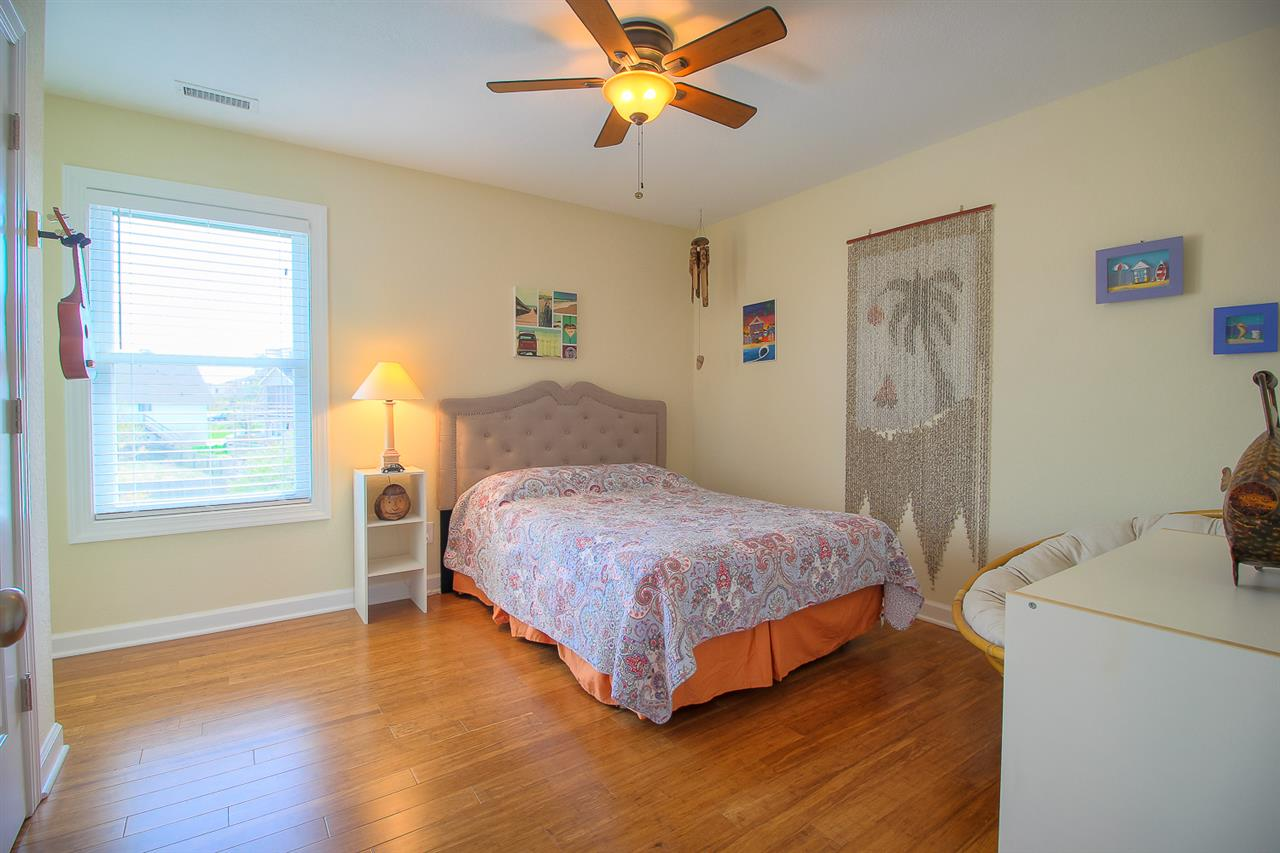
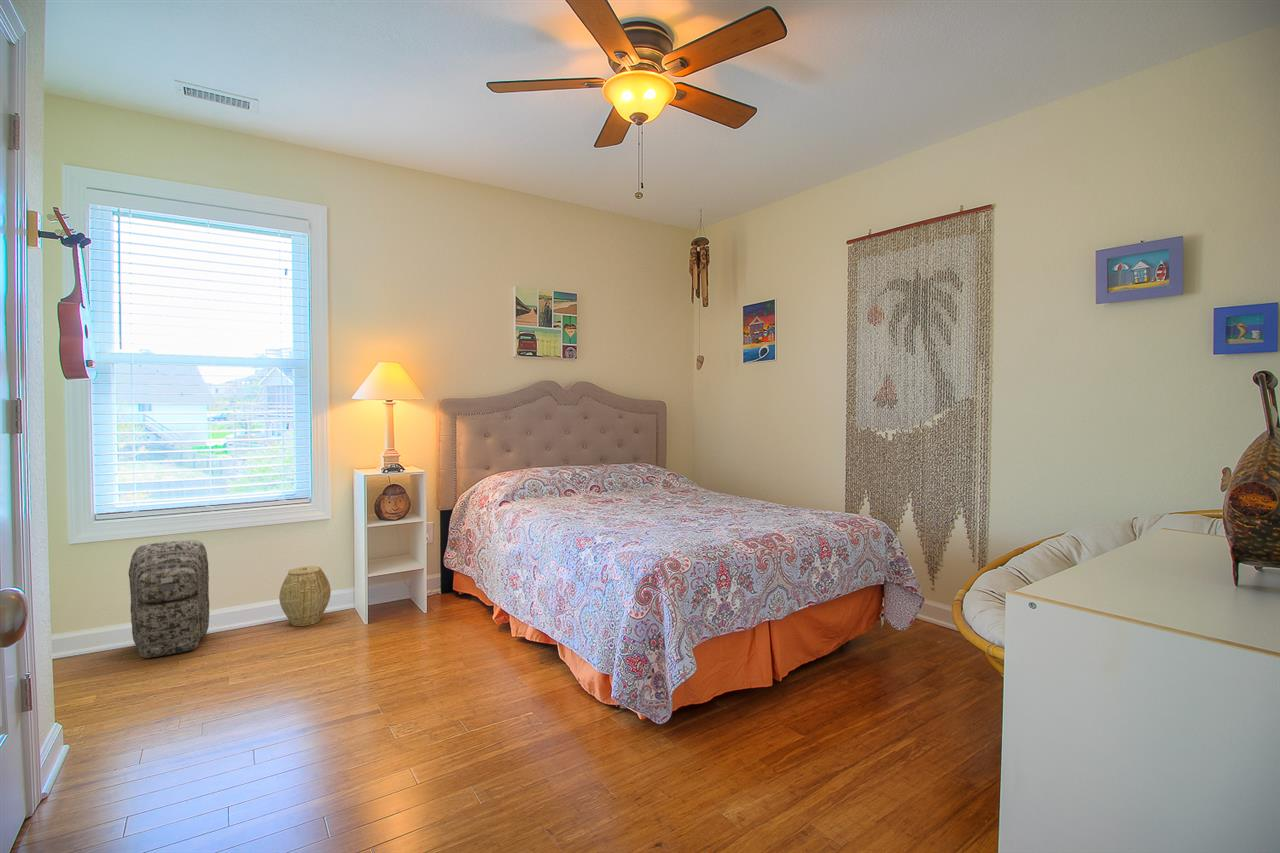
+ woven basket (305, 594)
+ backpack (170, 595)
